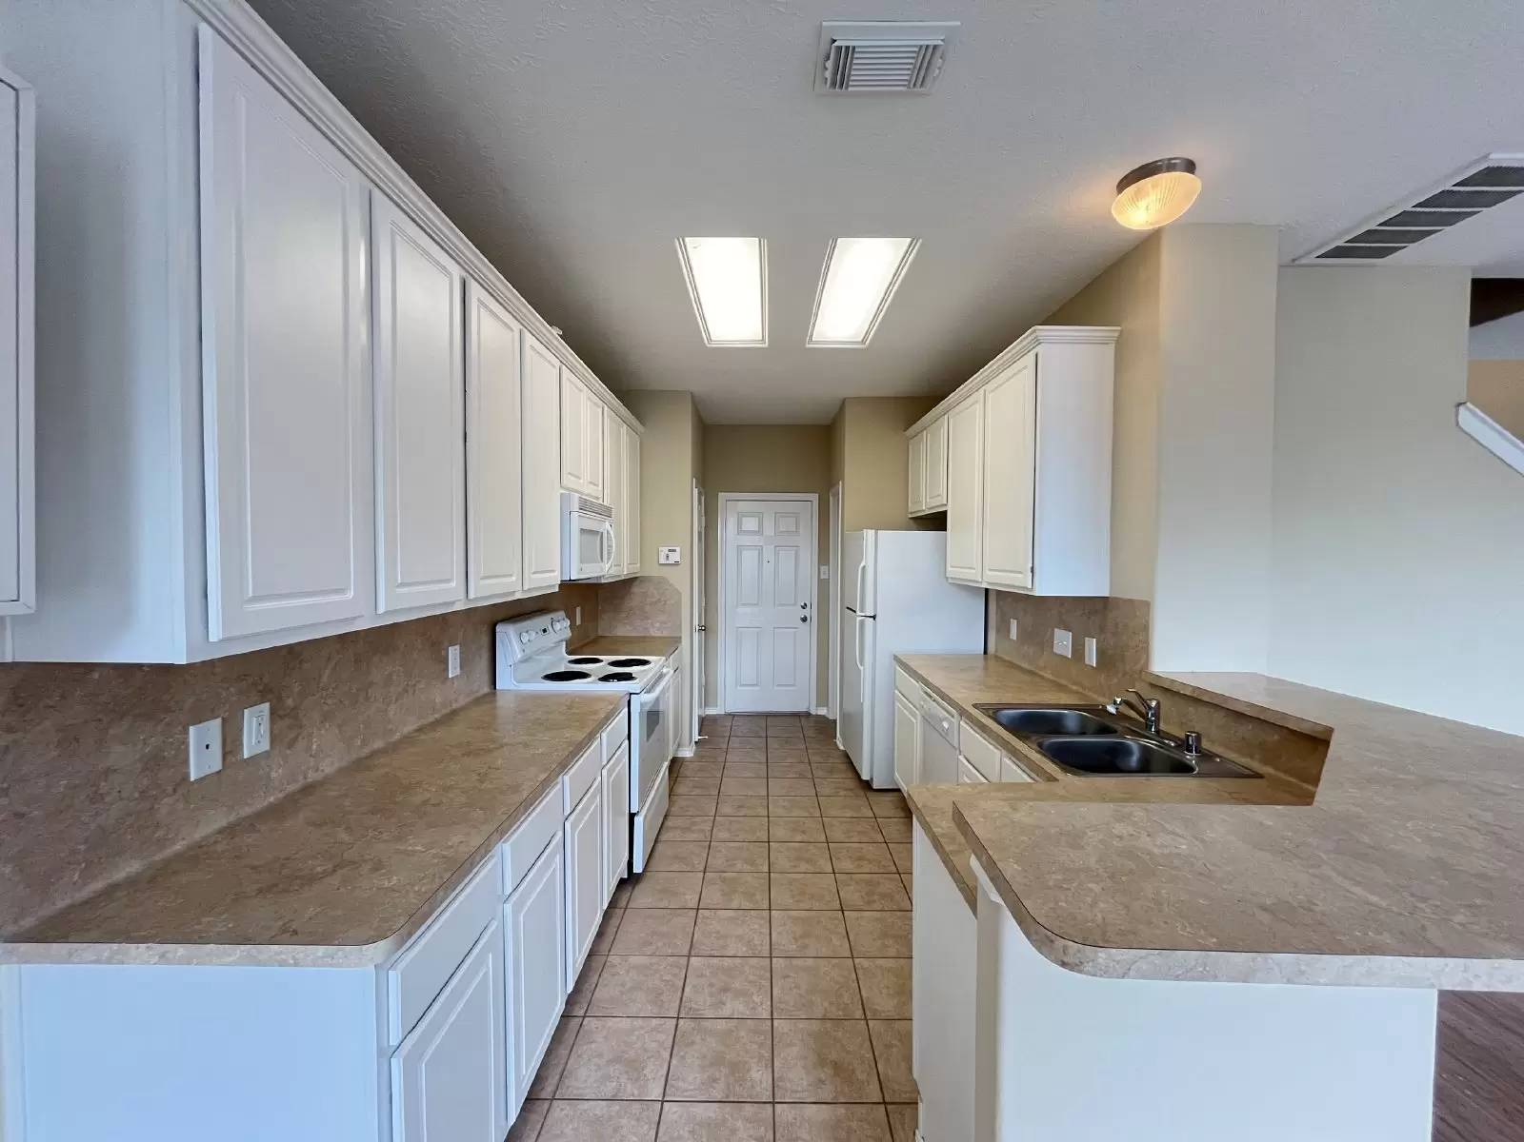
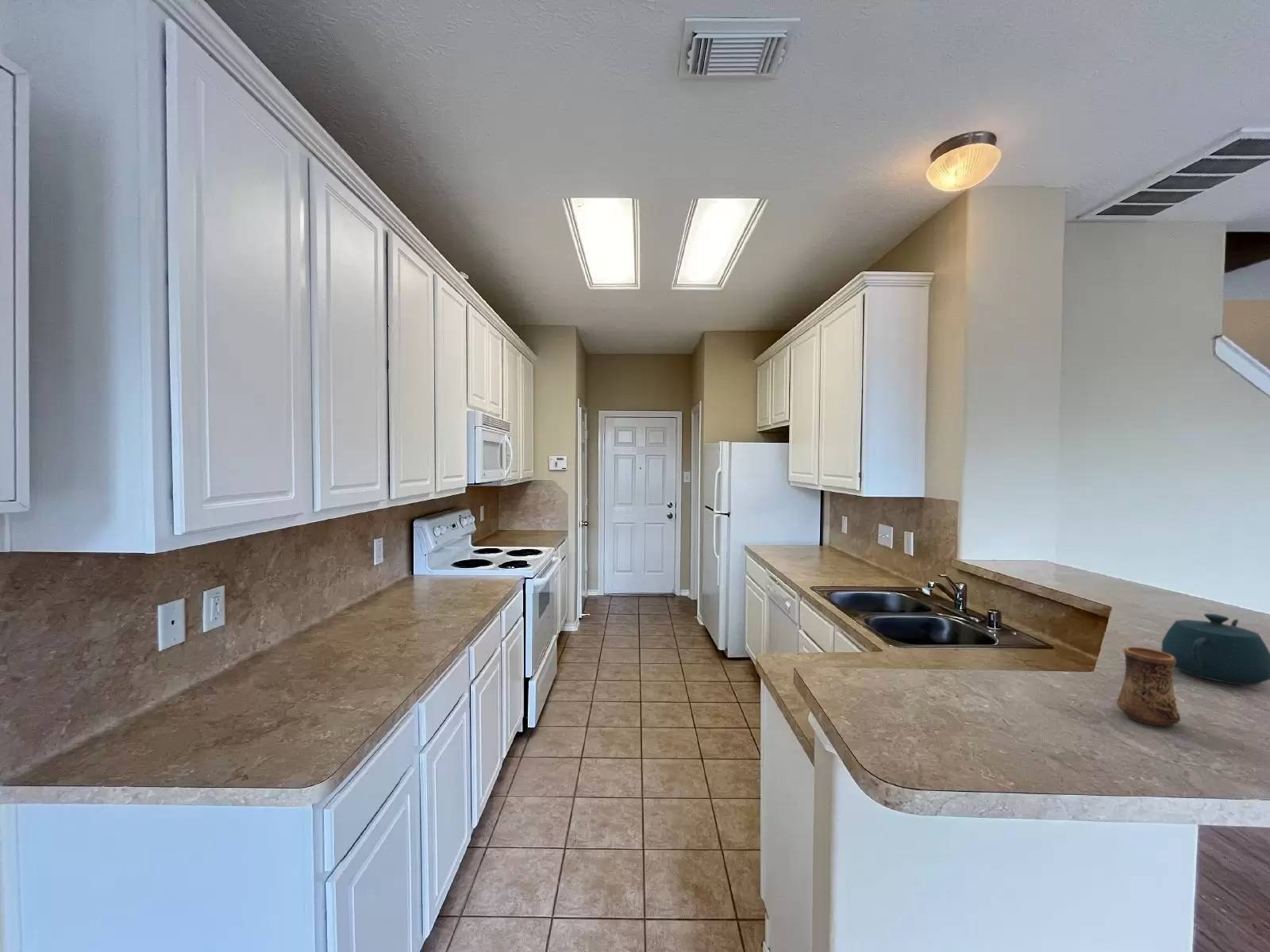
+ cup (1148, 685)
+ teapot (1216, 644)
